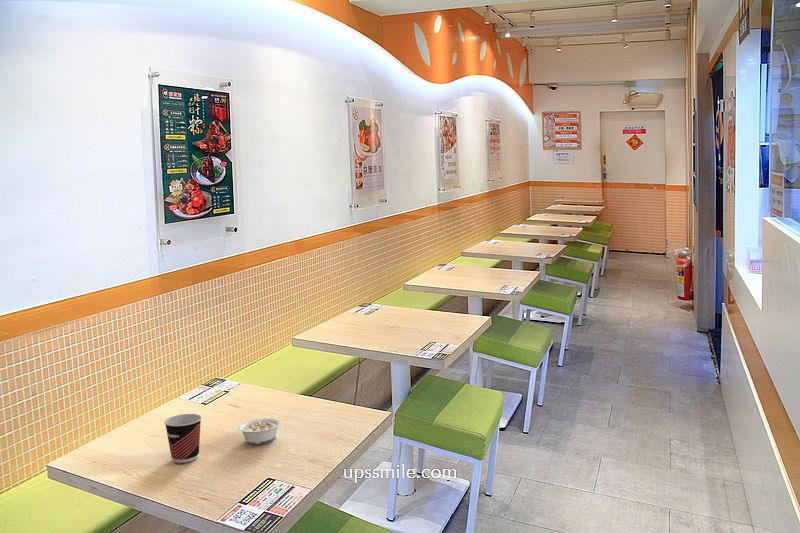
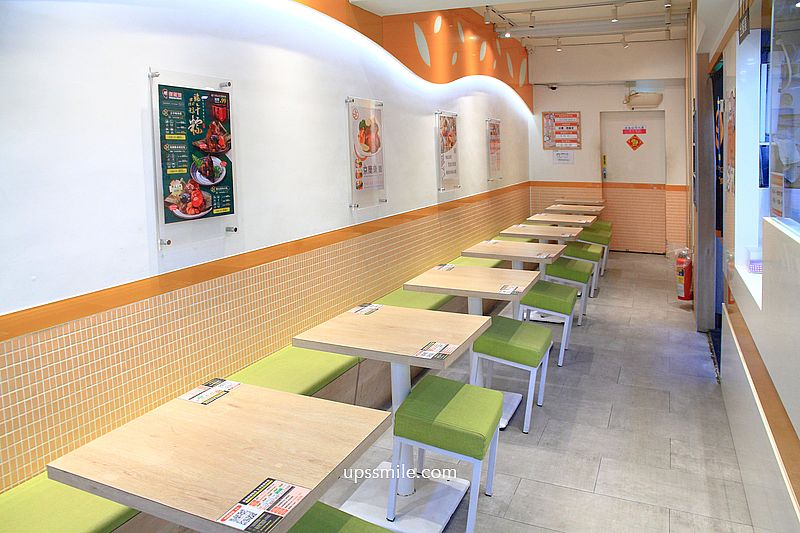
- legume (259, 430)
- cup (184, 438)
